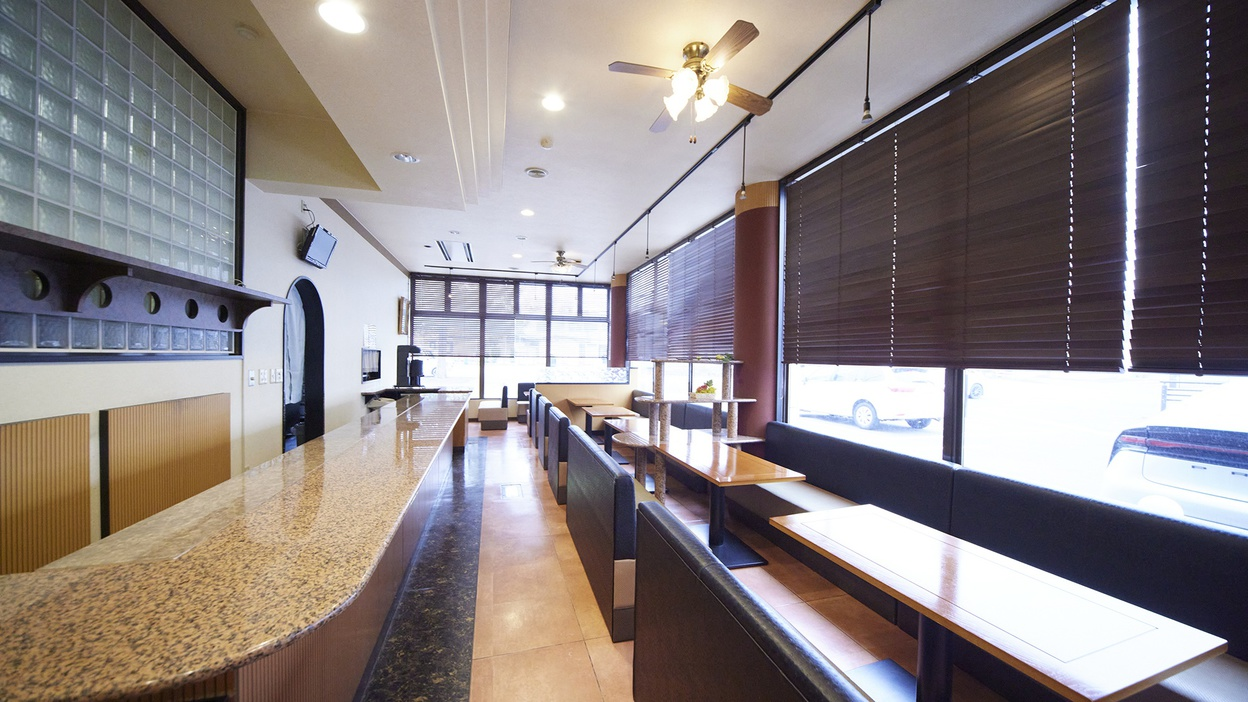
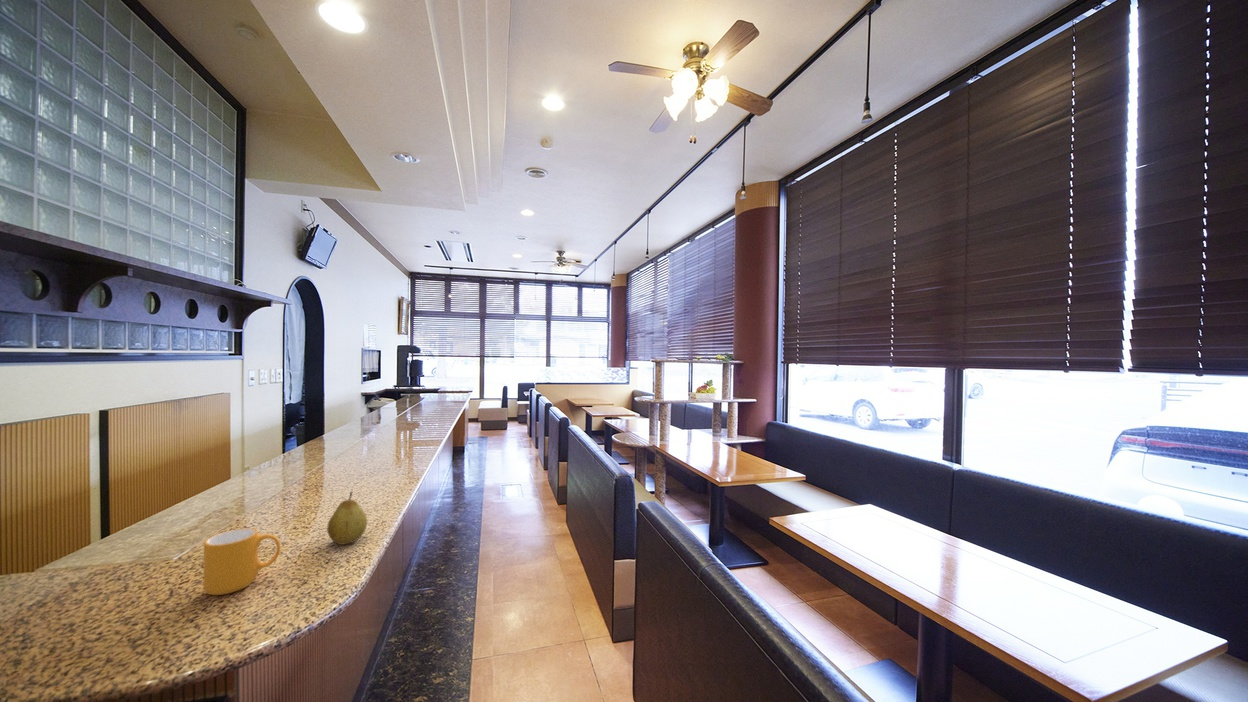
+ mug (243, 558)
+ fruit (347, 517)
